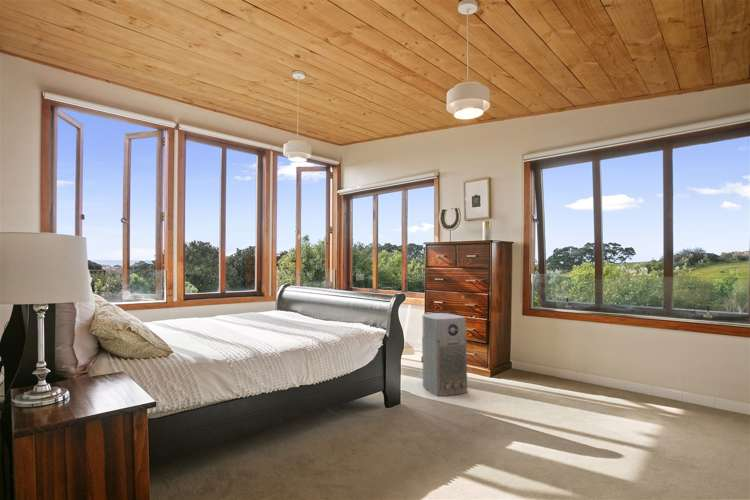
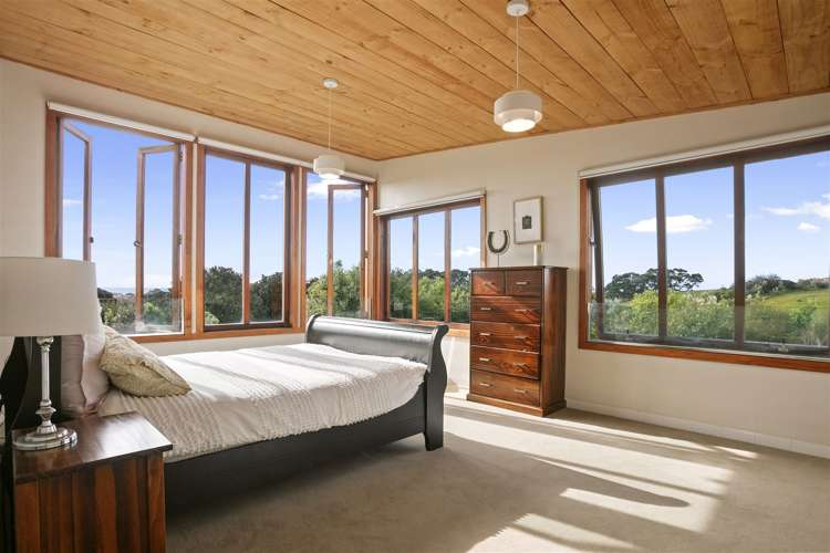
- air purifier (442, 352)
